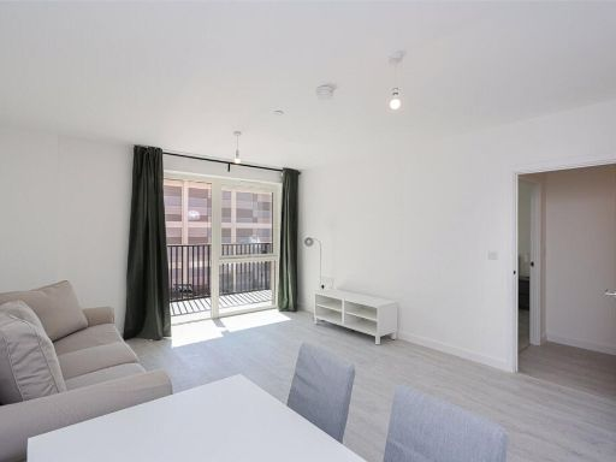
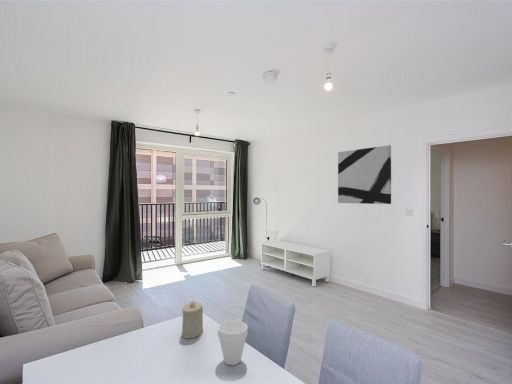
+ wall art (362, 176)
+ cup (232, 343)
+ candle (192, 317)
